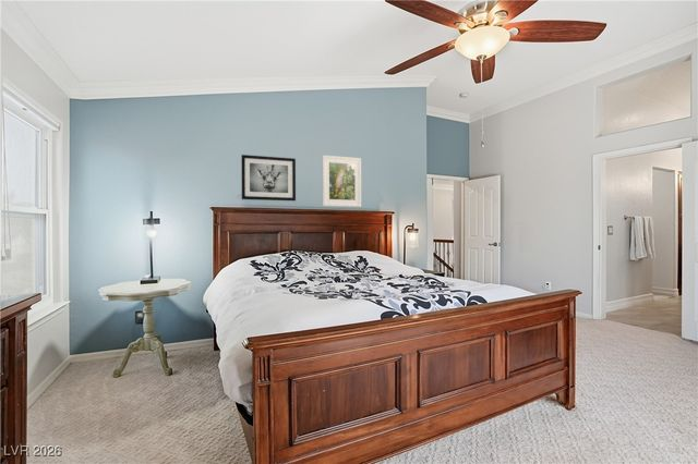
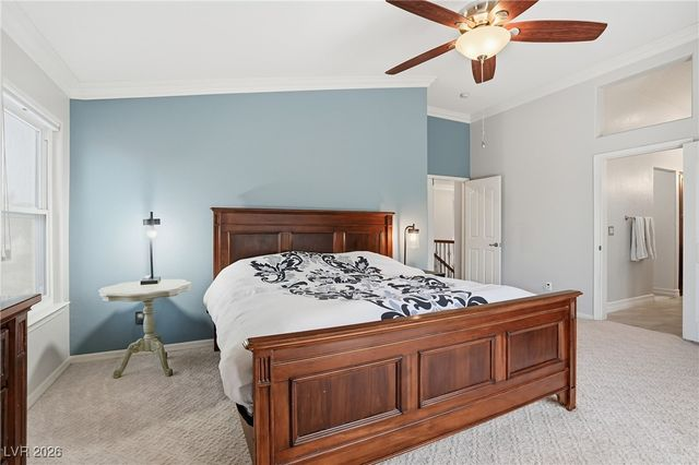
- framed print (341, 181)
- wall art (268, 178)
